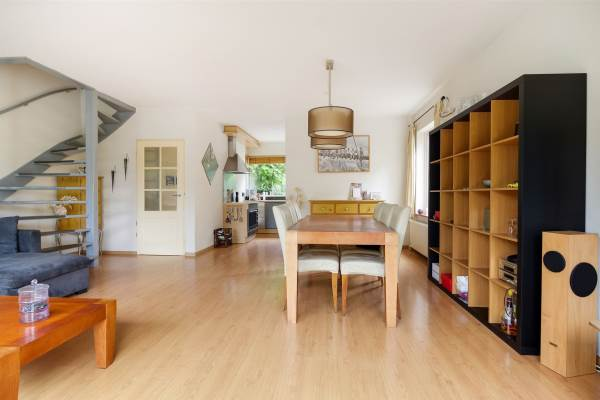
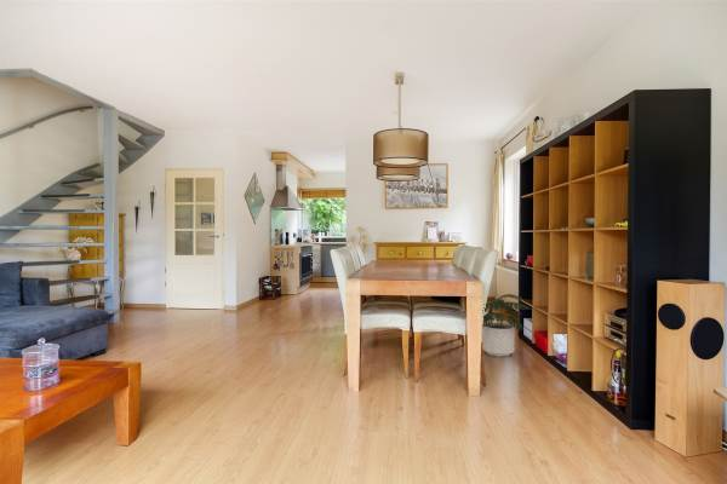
+ potted plant (497, 324)
